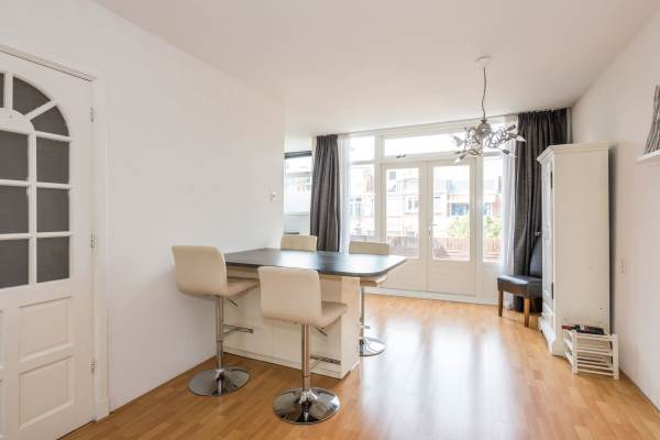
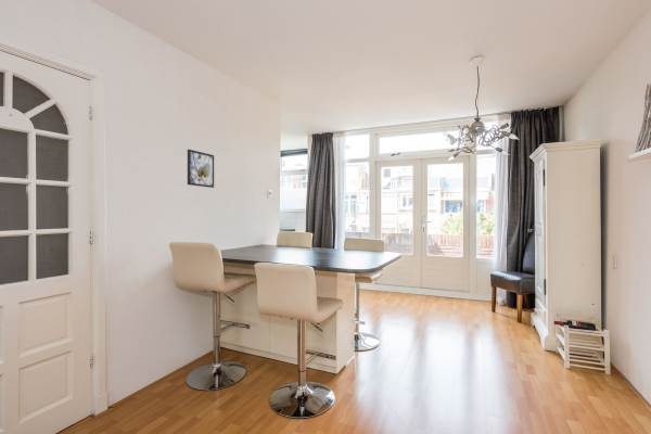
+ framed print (201, 169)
